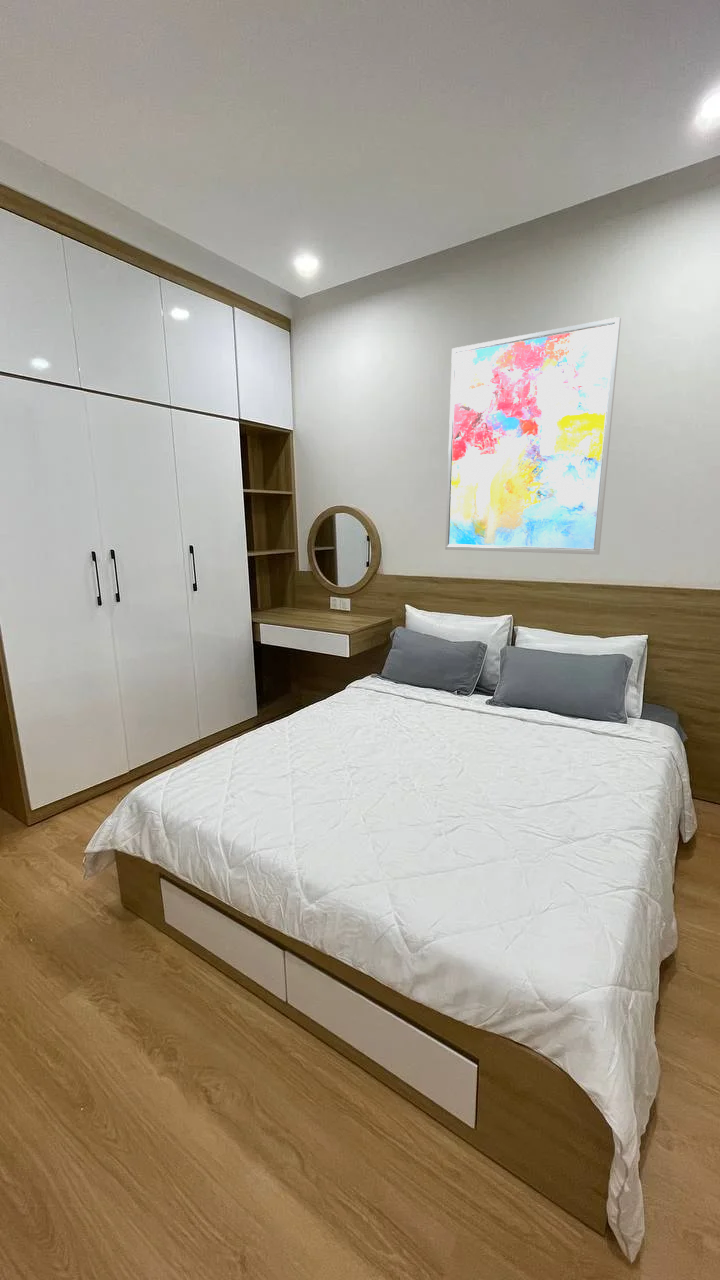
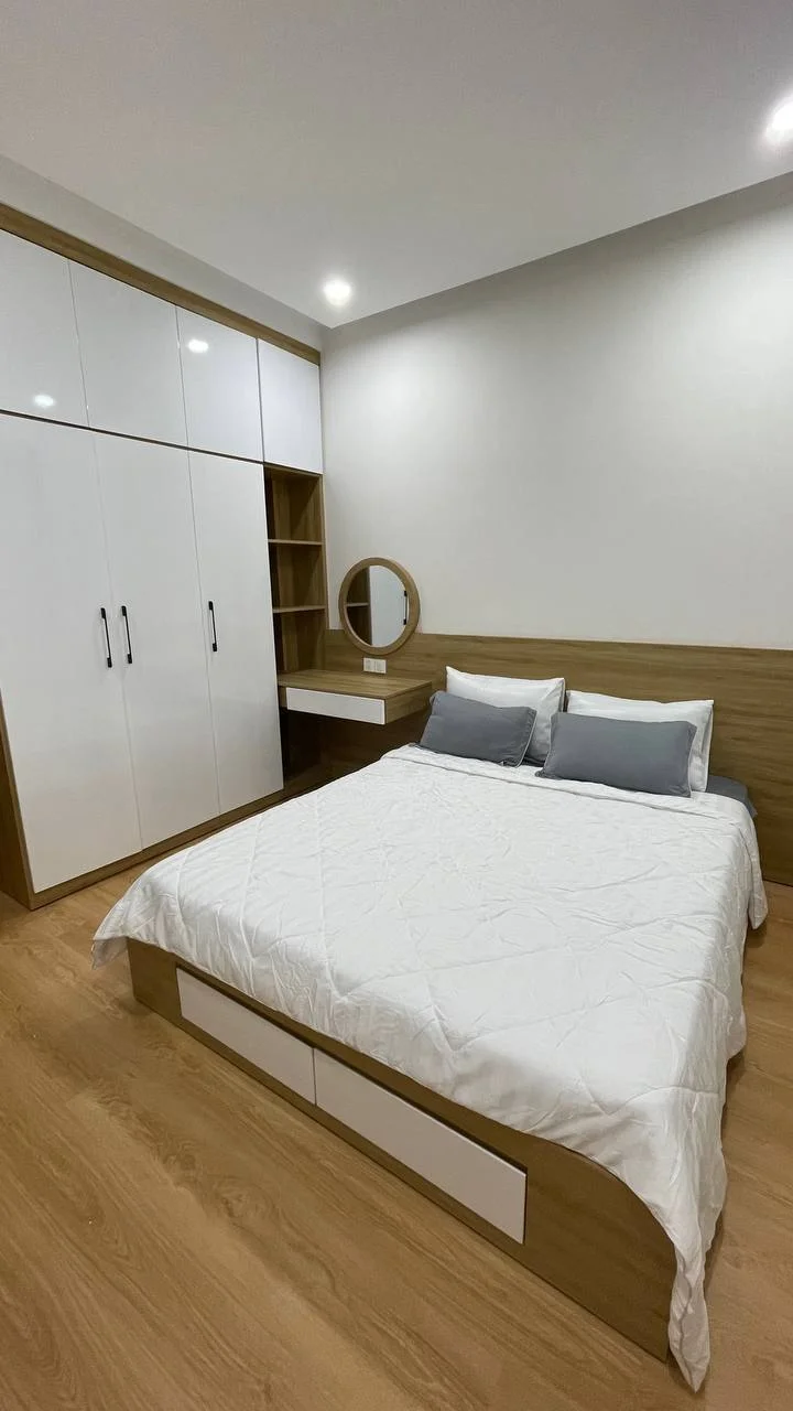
- wall art (522, 447)
